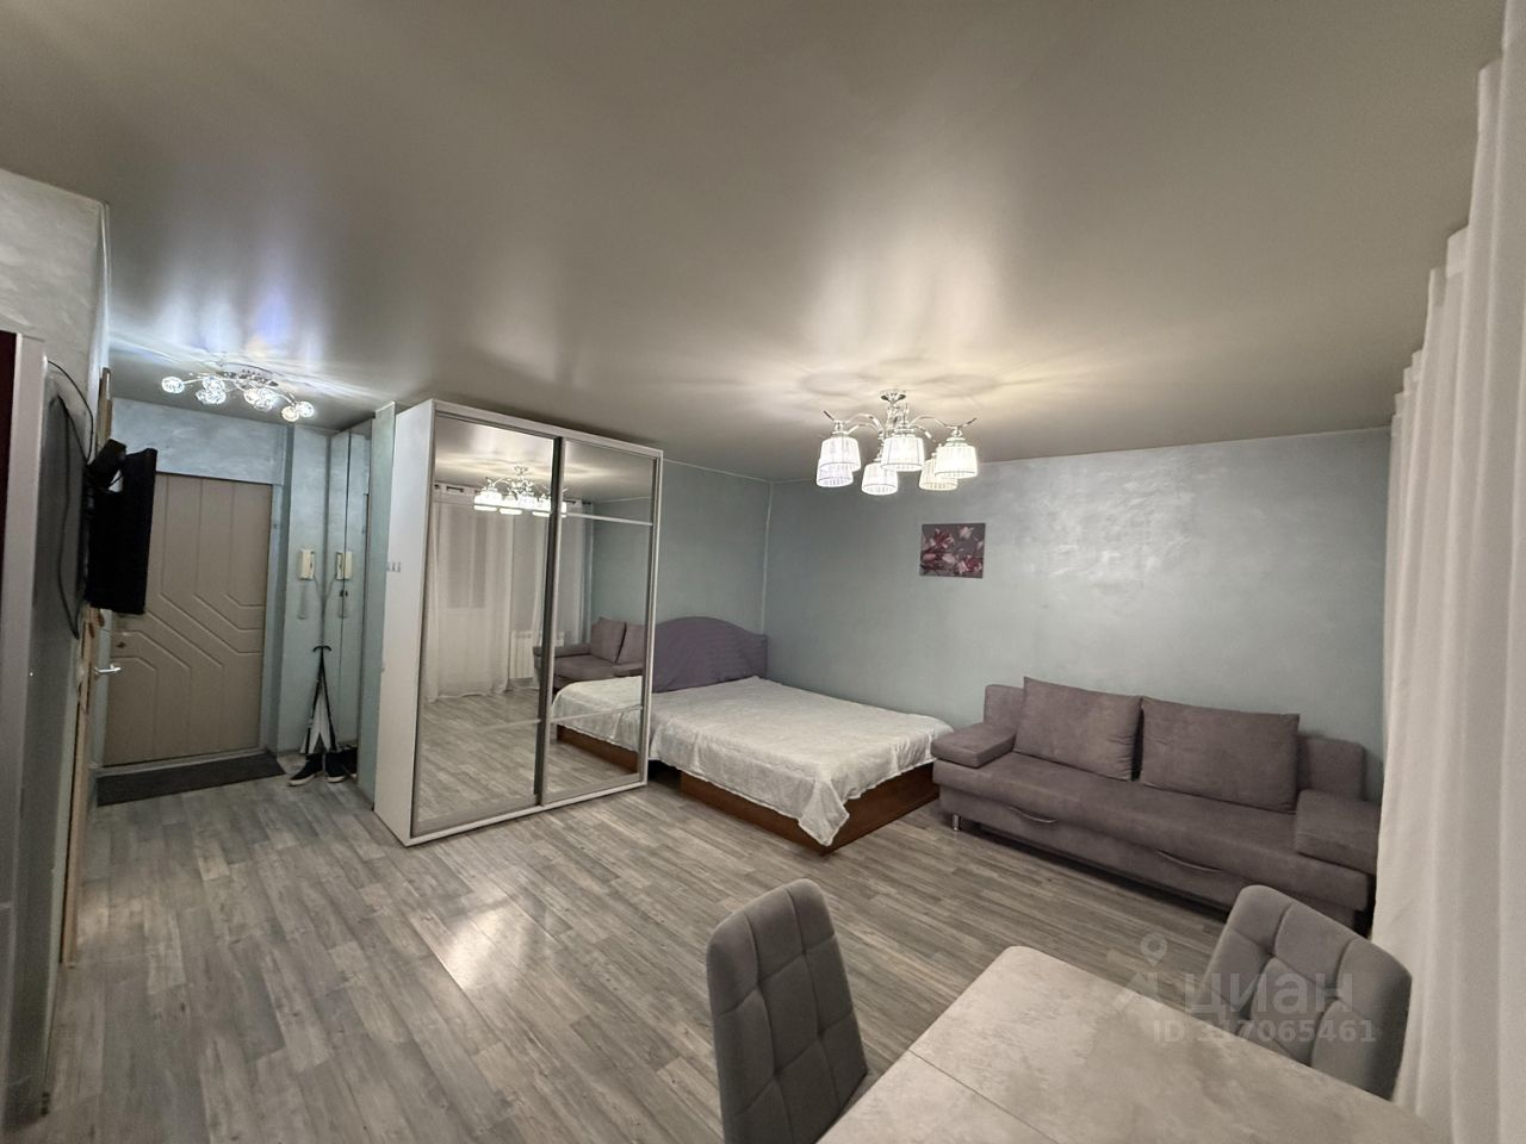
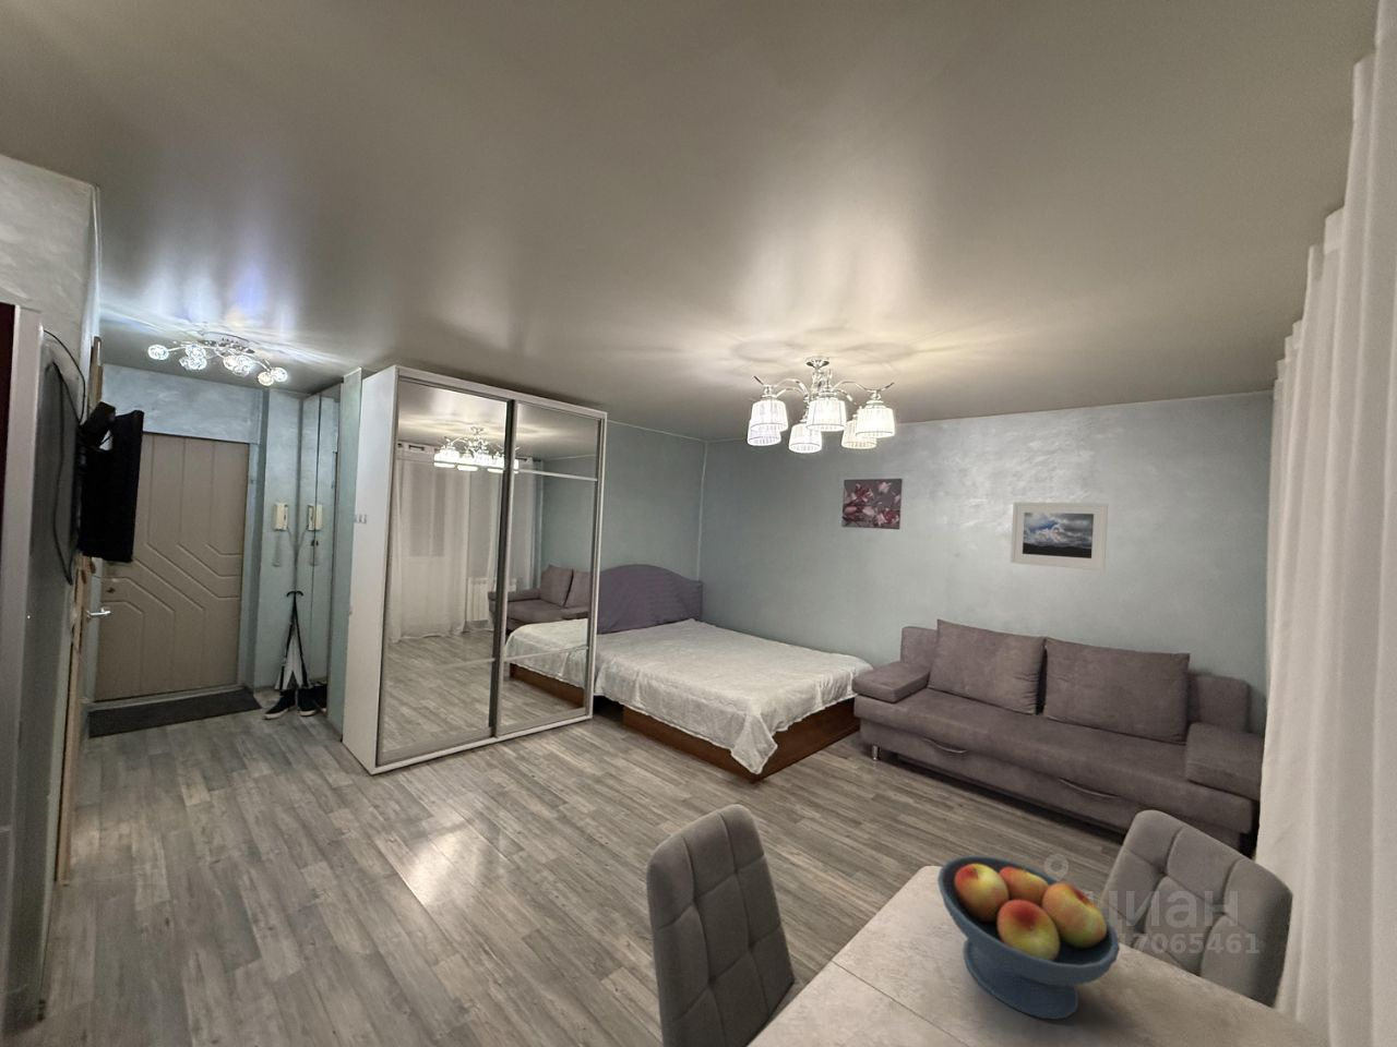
+ fruit bowl (1020, 926)
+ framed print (1056, 534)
